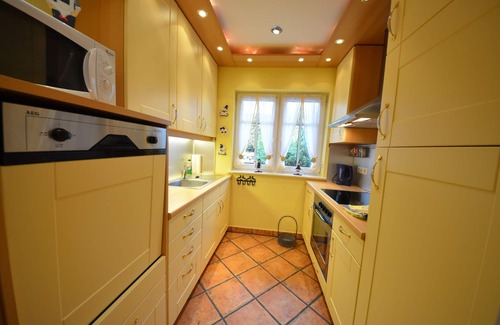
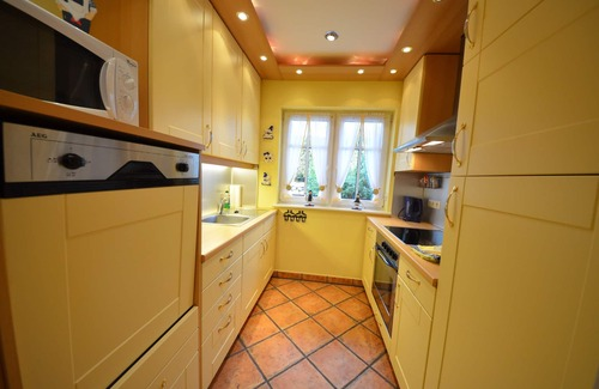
- basket (287, 233)
